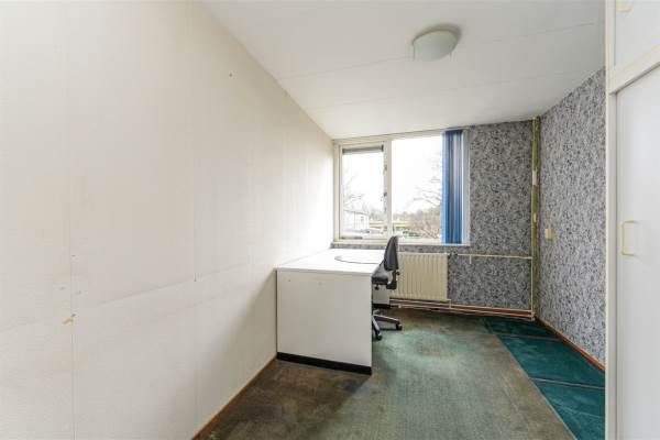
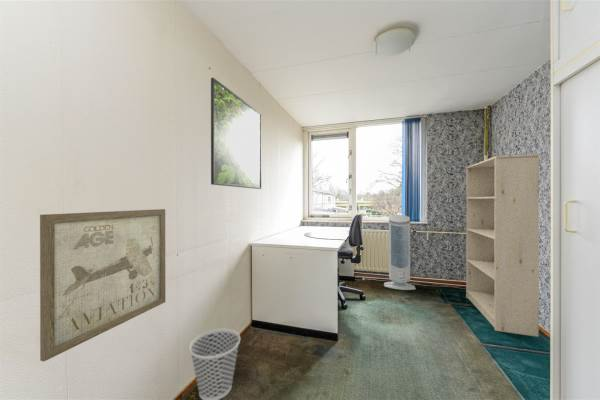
+ air purifier (399, 250)
+ bookcase (496, 237)
+ wastebasket (215, 364)
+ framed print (240, 143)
+ wall art (116, 268)
